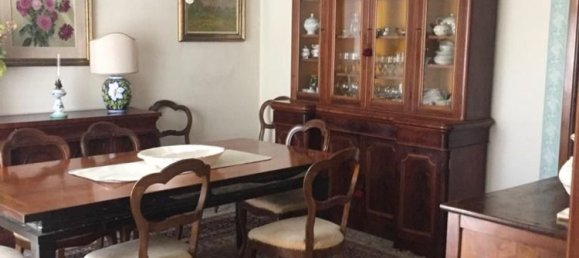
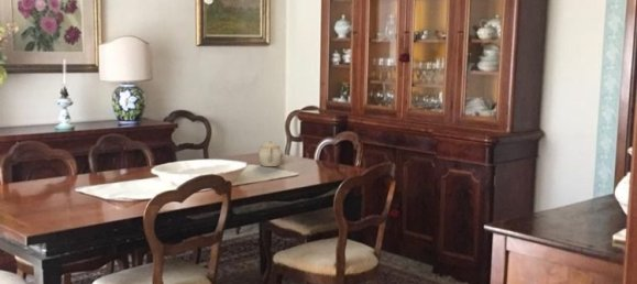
+ teapot (270, 152)
